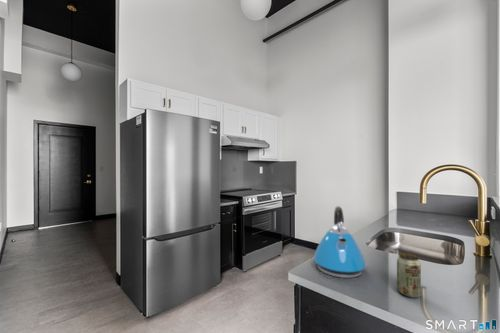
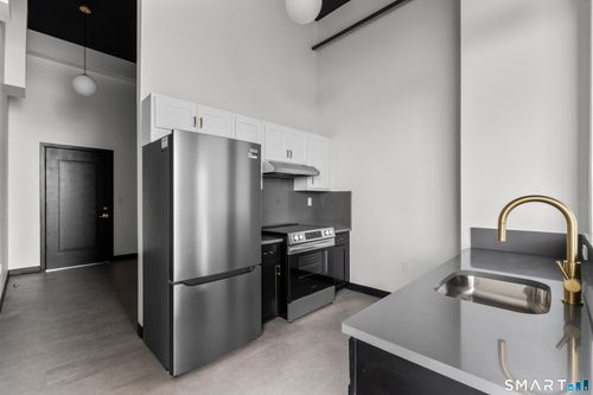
- beverage can (408, 275)
- kettle (338, 236)
